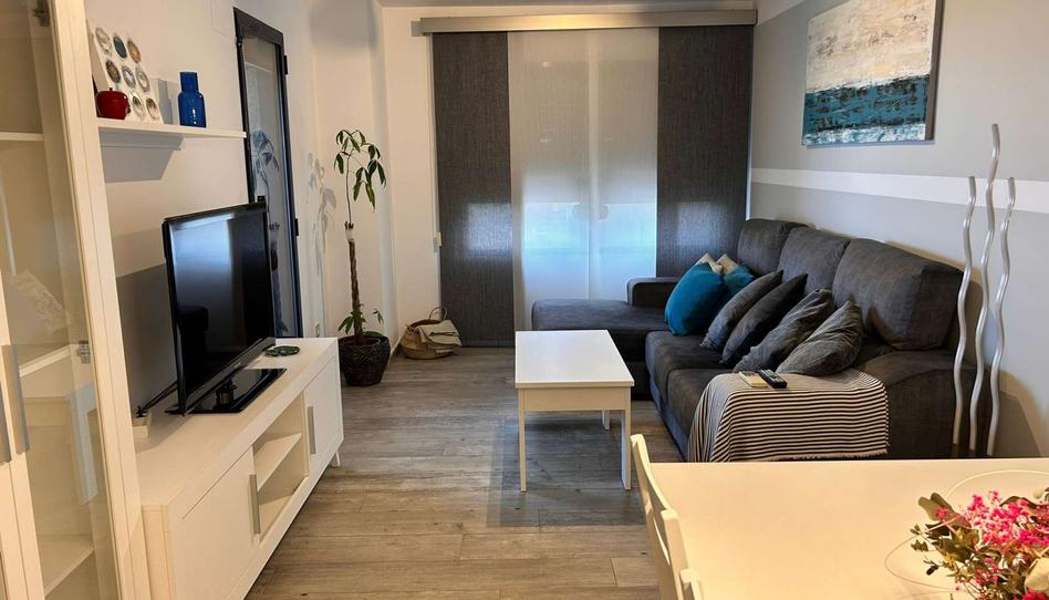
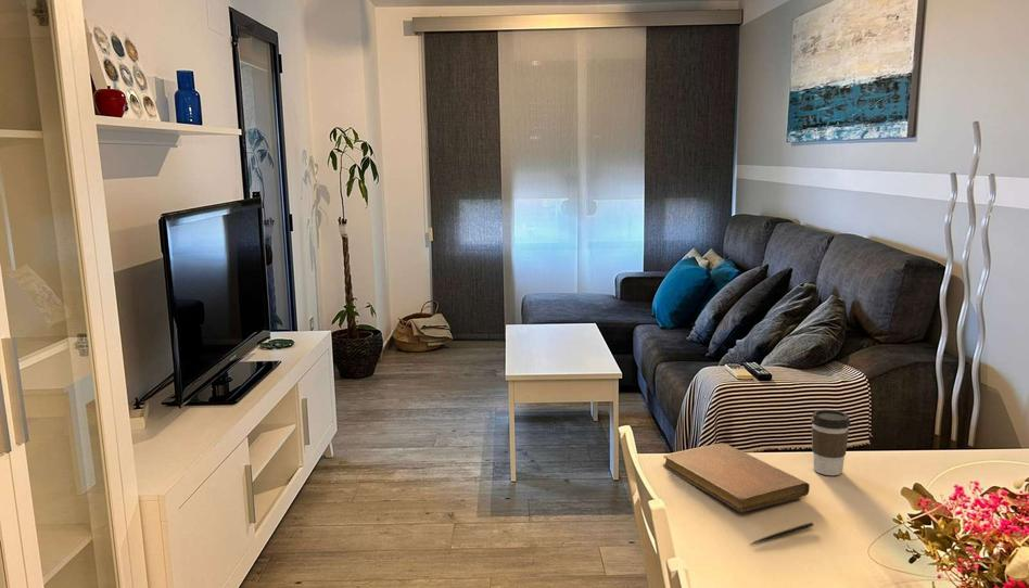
+ pen (780, 533)
+ notebook (732, 473)
+ coffee cup (828, 443)
